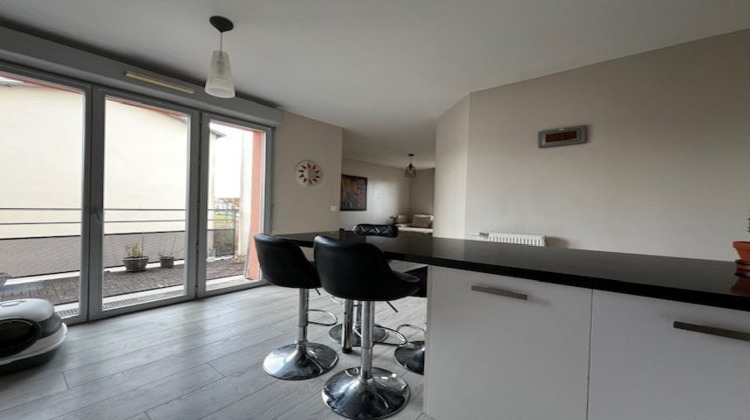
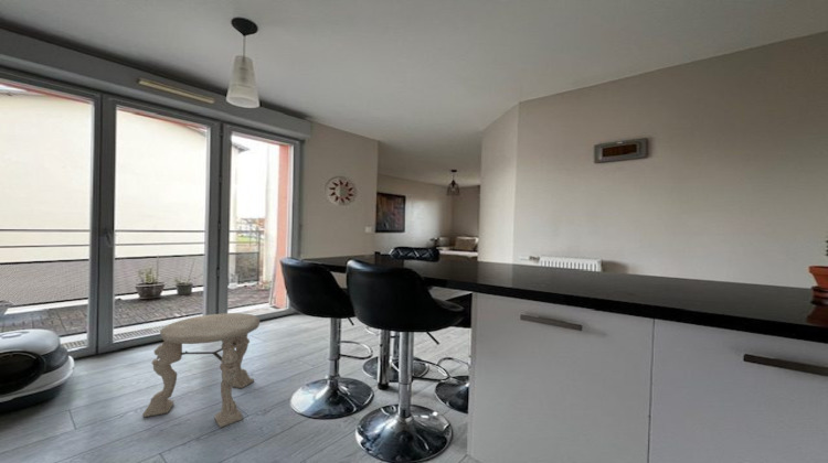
+ side table (220, 359)
